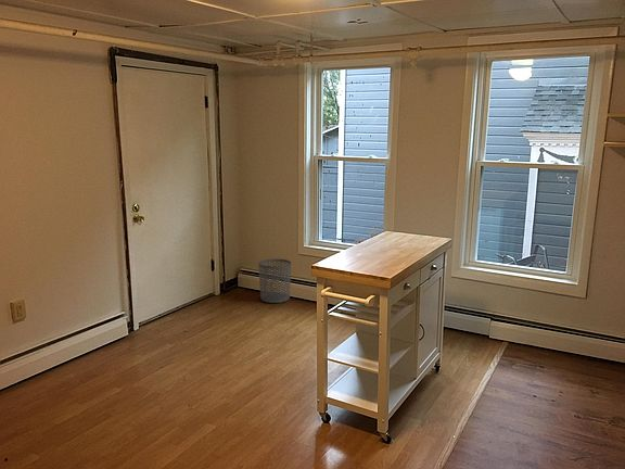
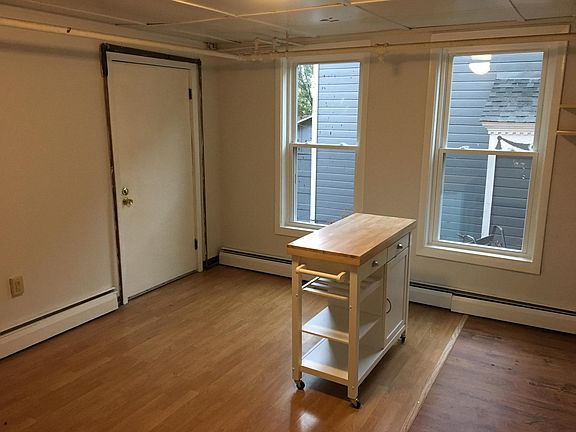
- waste bin (275, 280)
